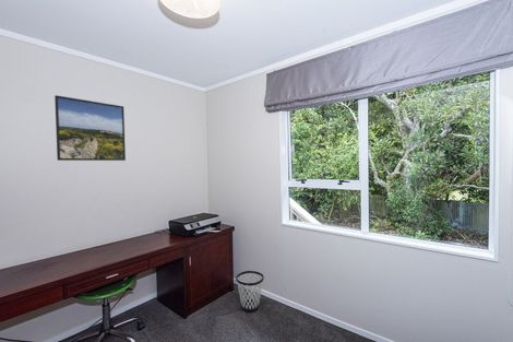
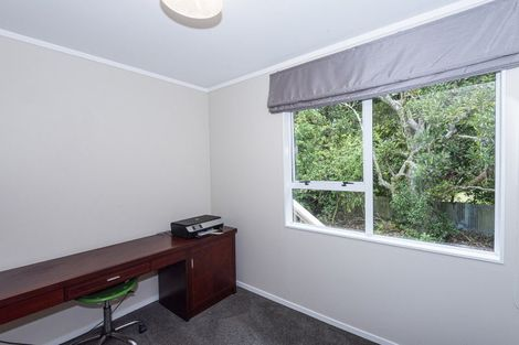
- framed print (93, 130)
- wastebasket (250, 291)
